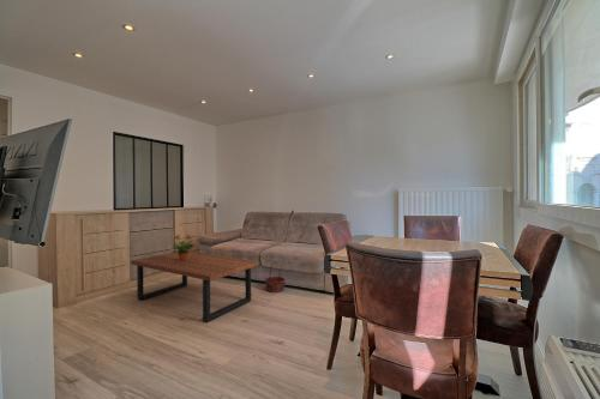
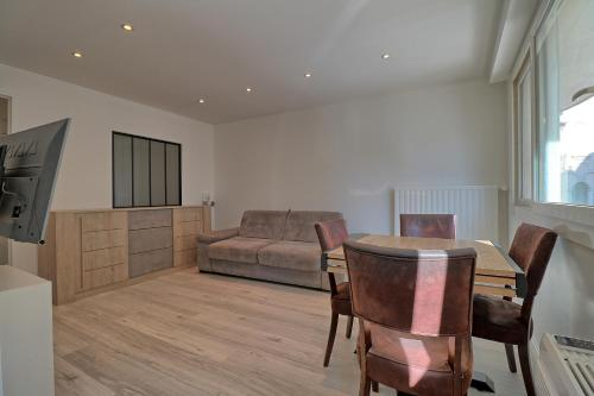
- coffee table (193, 277)
- basket (275, 277)
- potted plant (182, 247)
